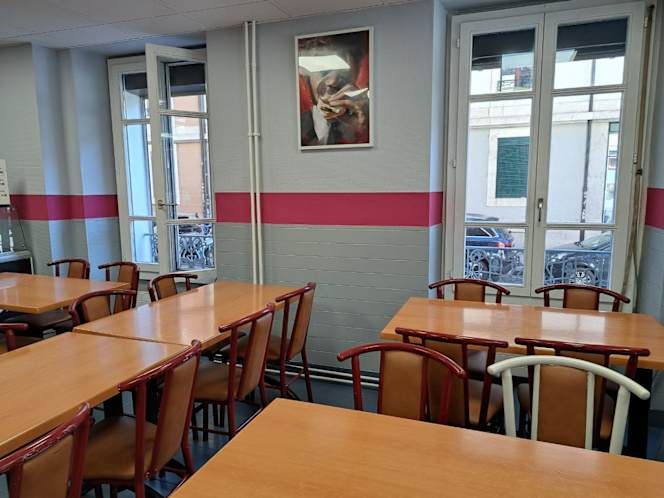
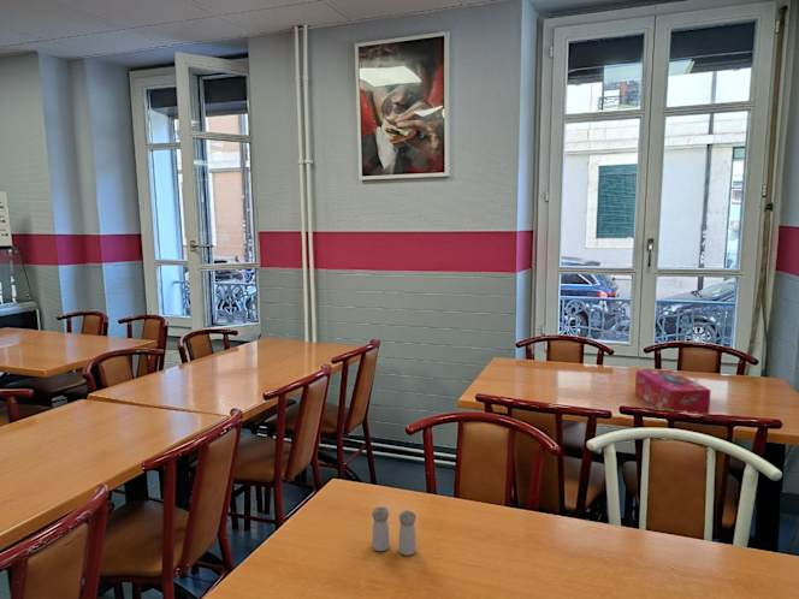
+ salt and pepper shaker (387, 529)
+ tissue box (670, 391)
